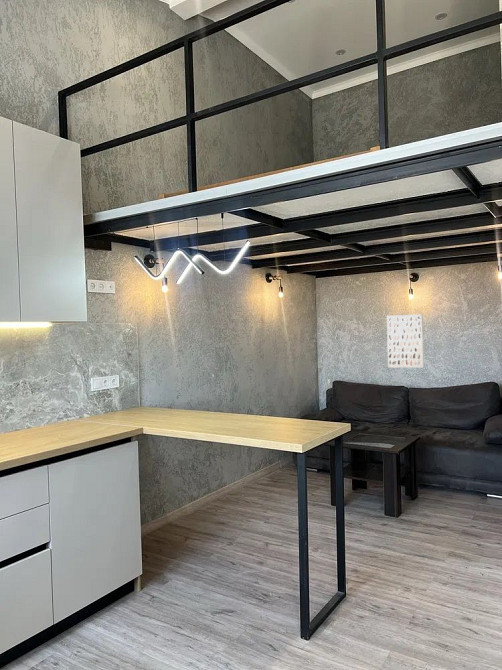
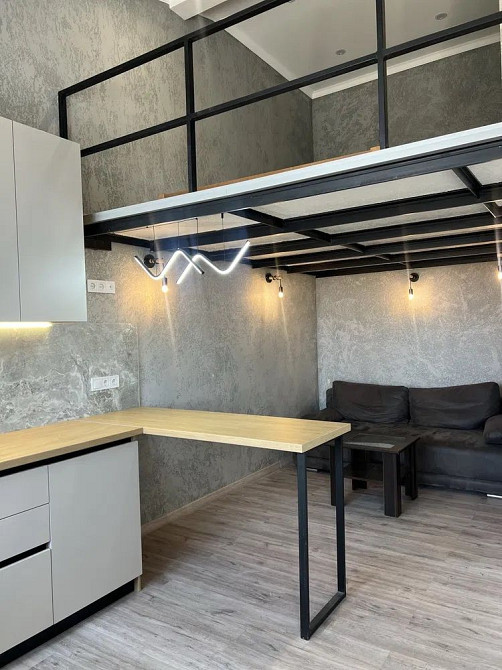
- wall art (404, 341)
